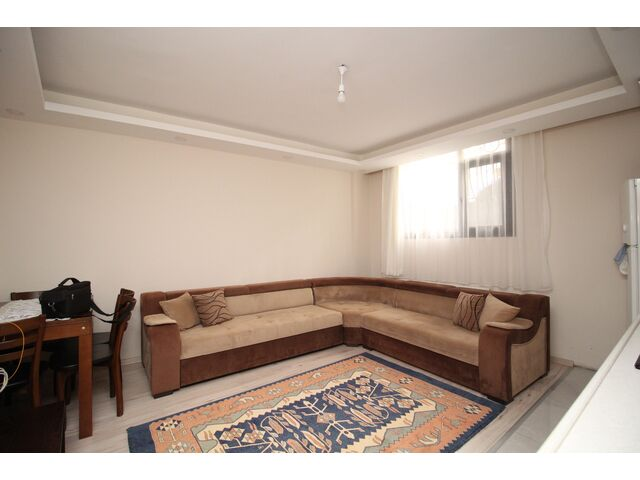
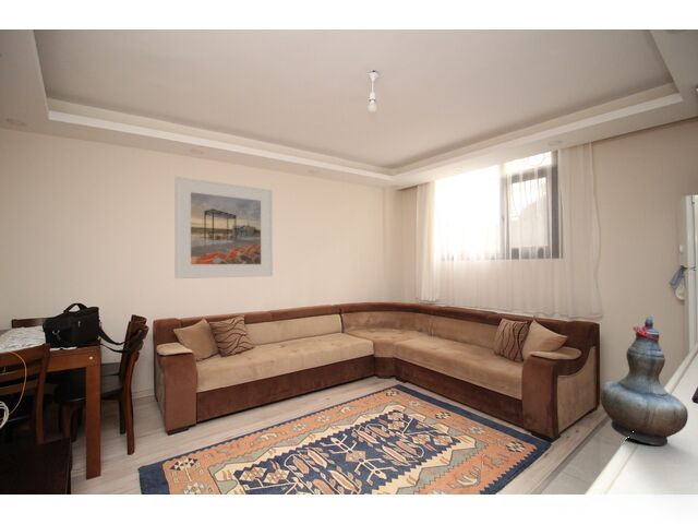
+ decorative vase (639, 376)
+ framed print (227, 230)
